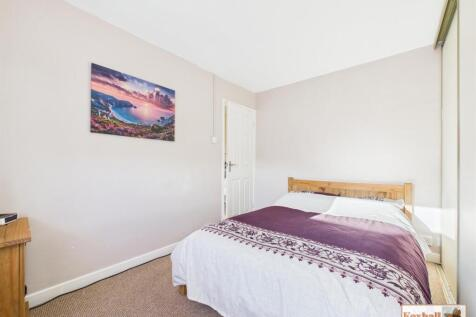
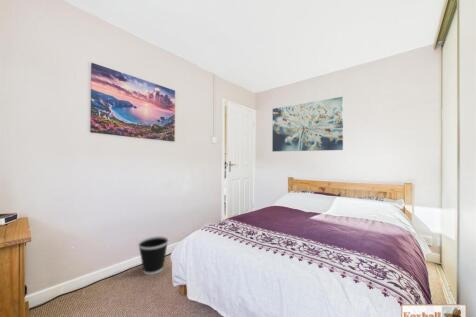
+ wall art (304, 127)
+ wastebasket (153, 255)
